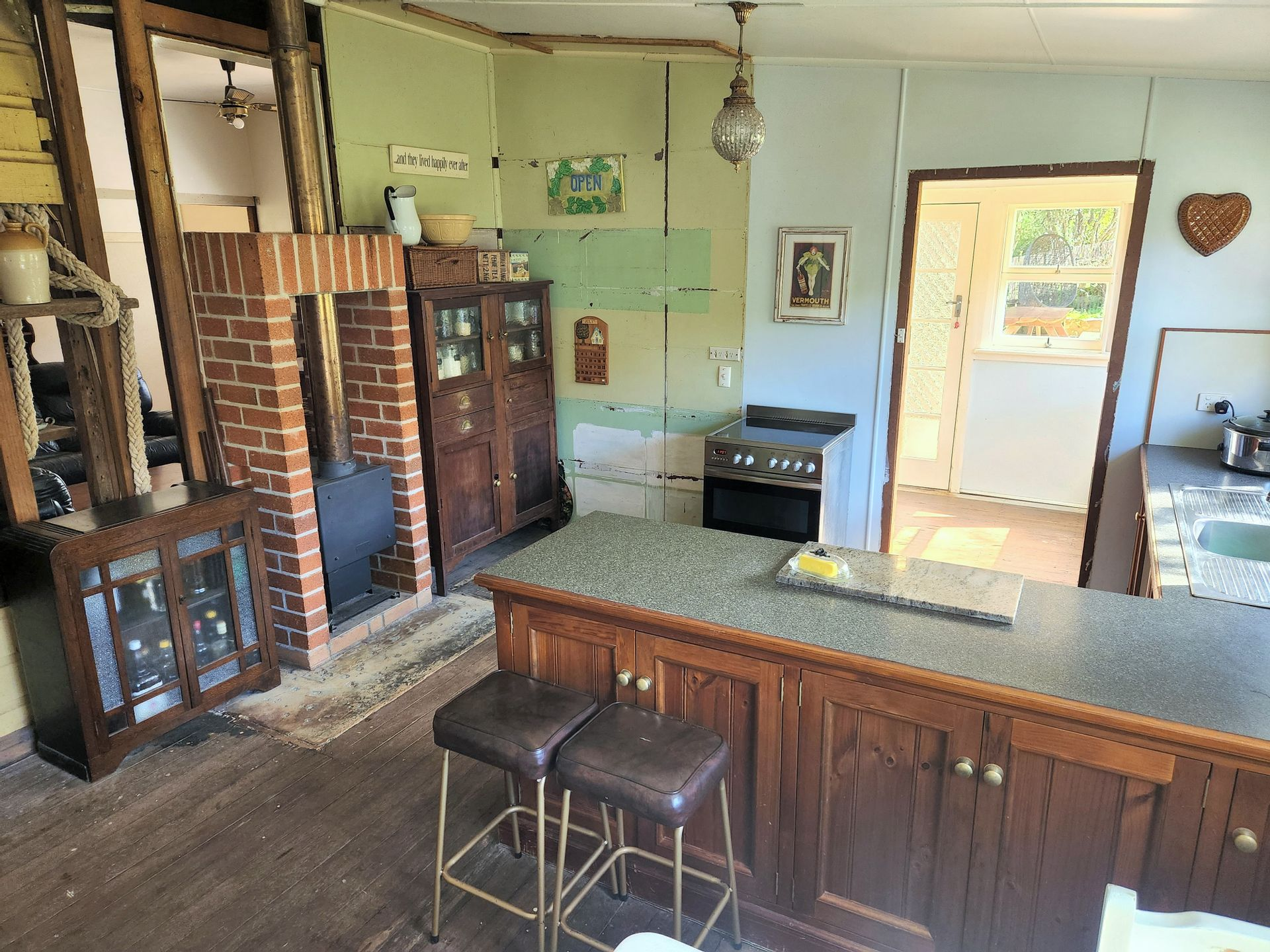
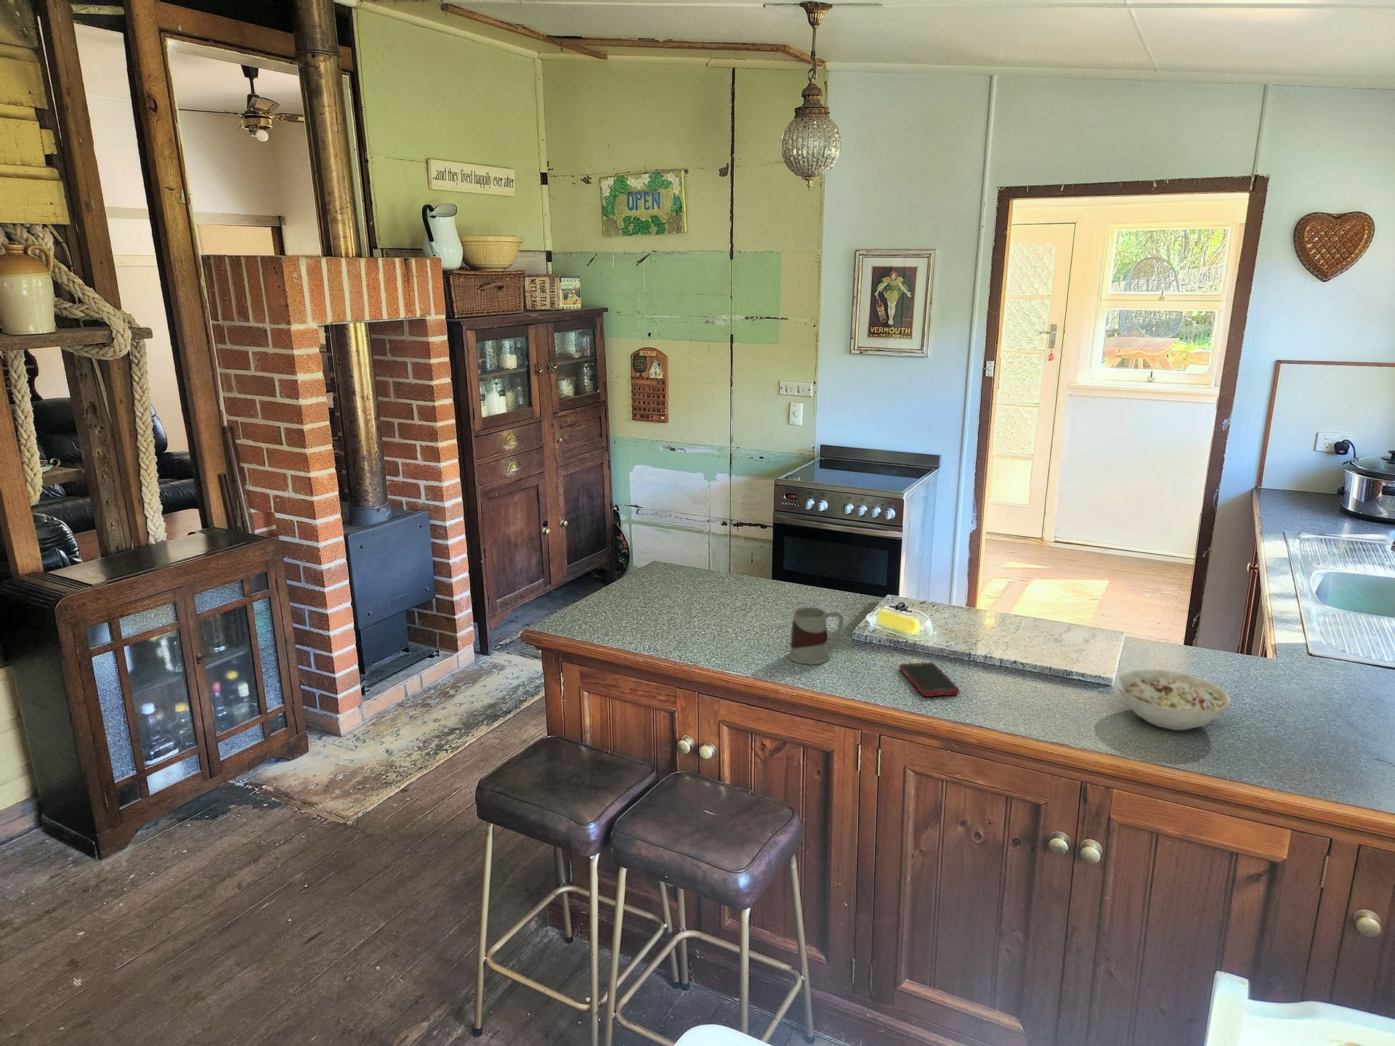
+ cell phone (928, 678)
+ mug (816, 634)
+ bowl (1171, 700)
